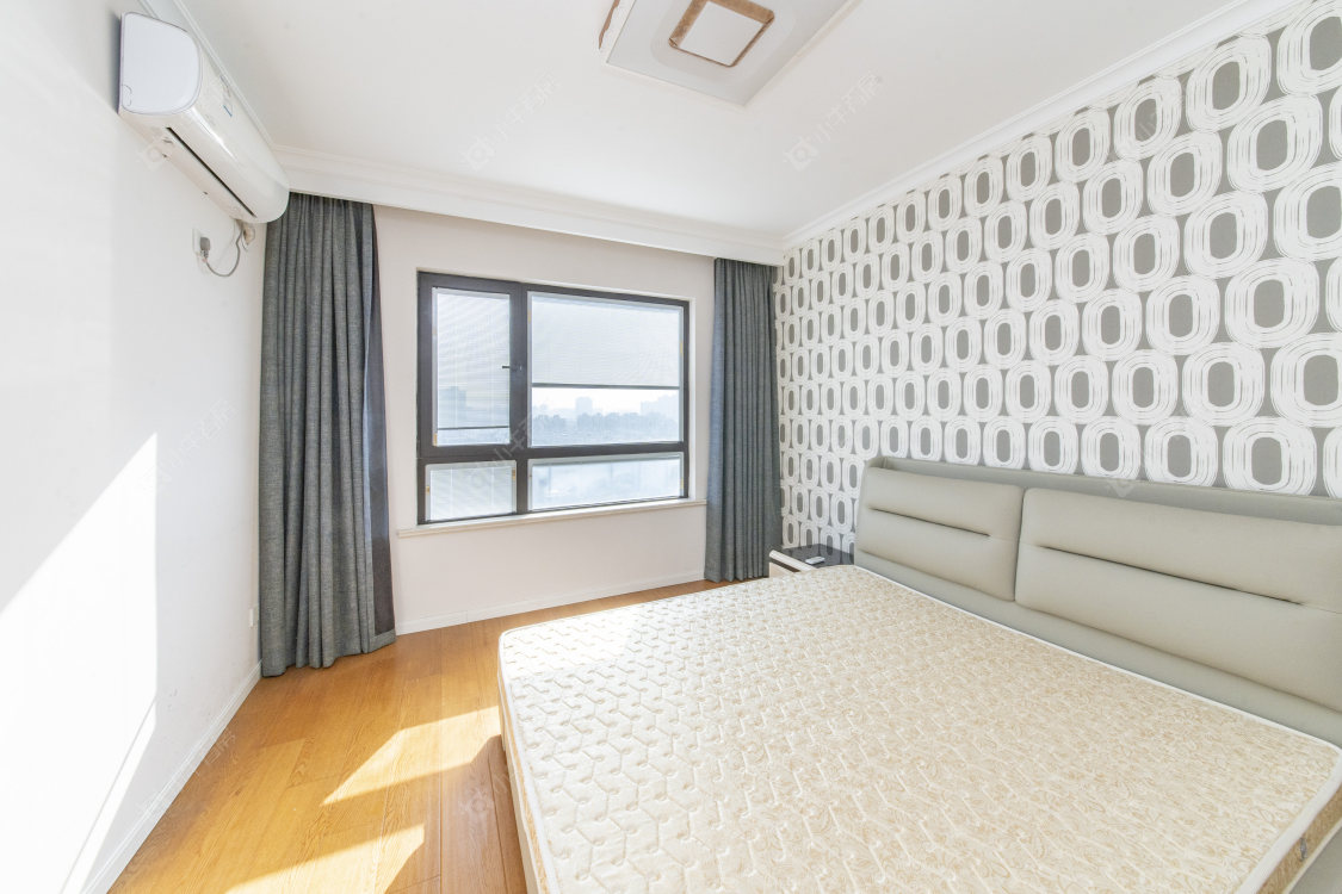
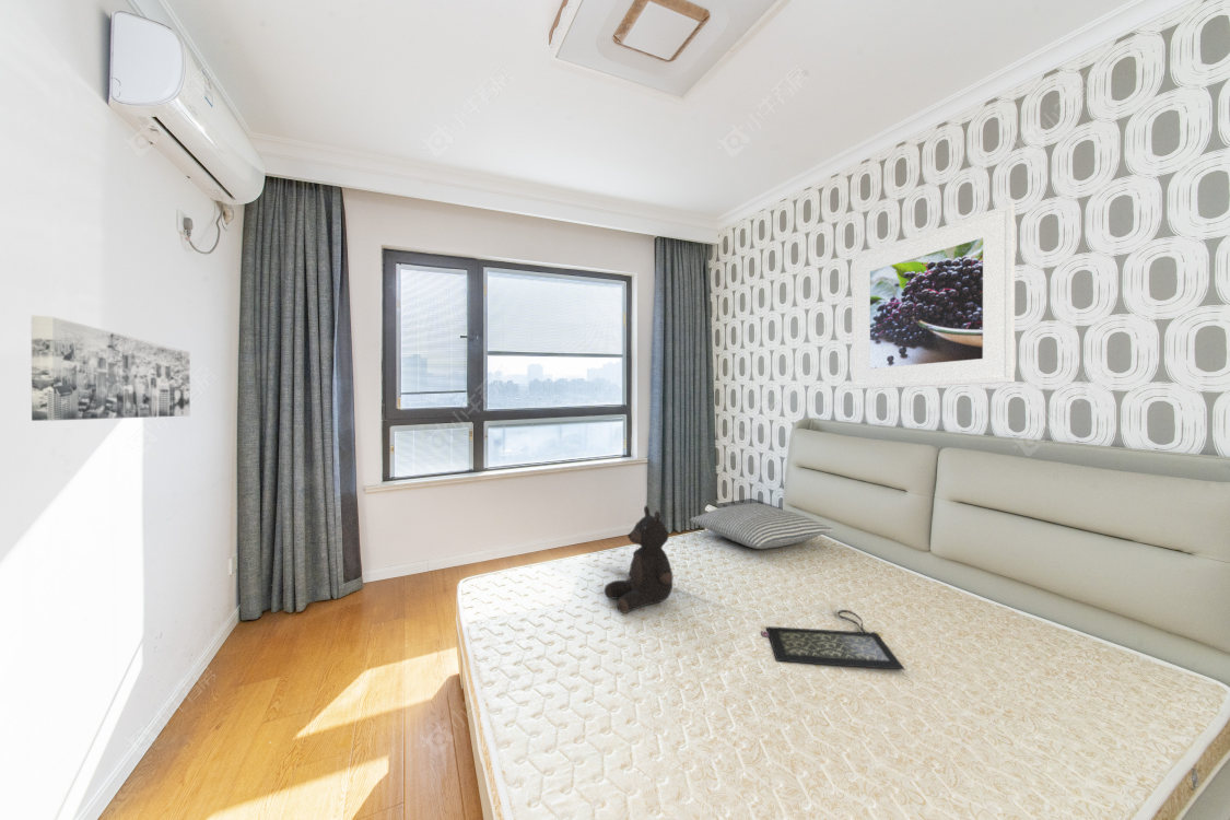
+ pillow (758, 524)
+ clutch bag (834, 644)
+ wall art (129, 377)
+ teddy bear (639, 555)
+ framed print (921, 309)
